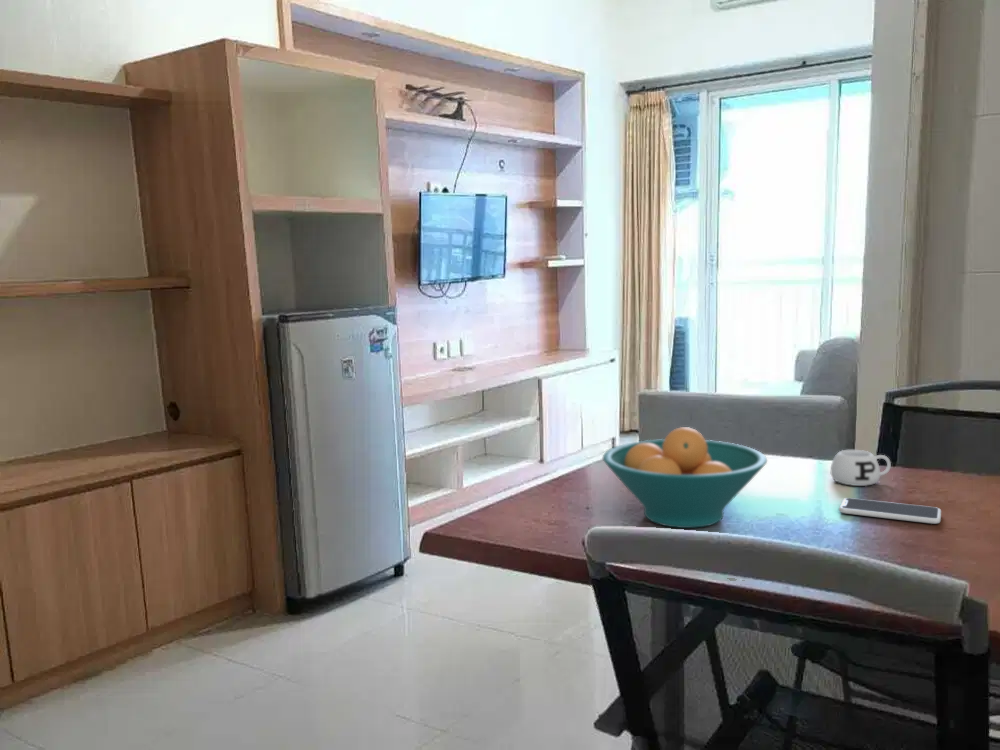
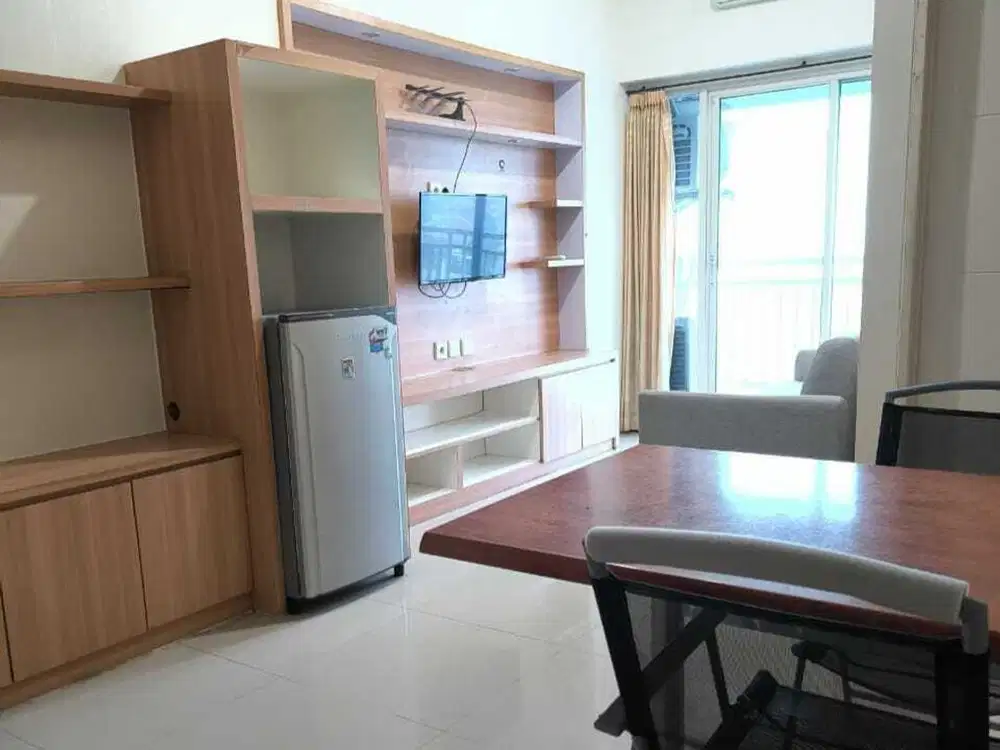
- smartphone (889, 510)
- fruit bowl (683, 472)
- mug (861, 466)
